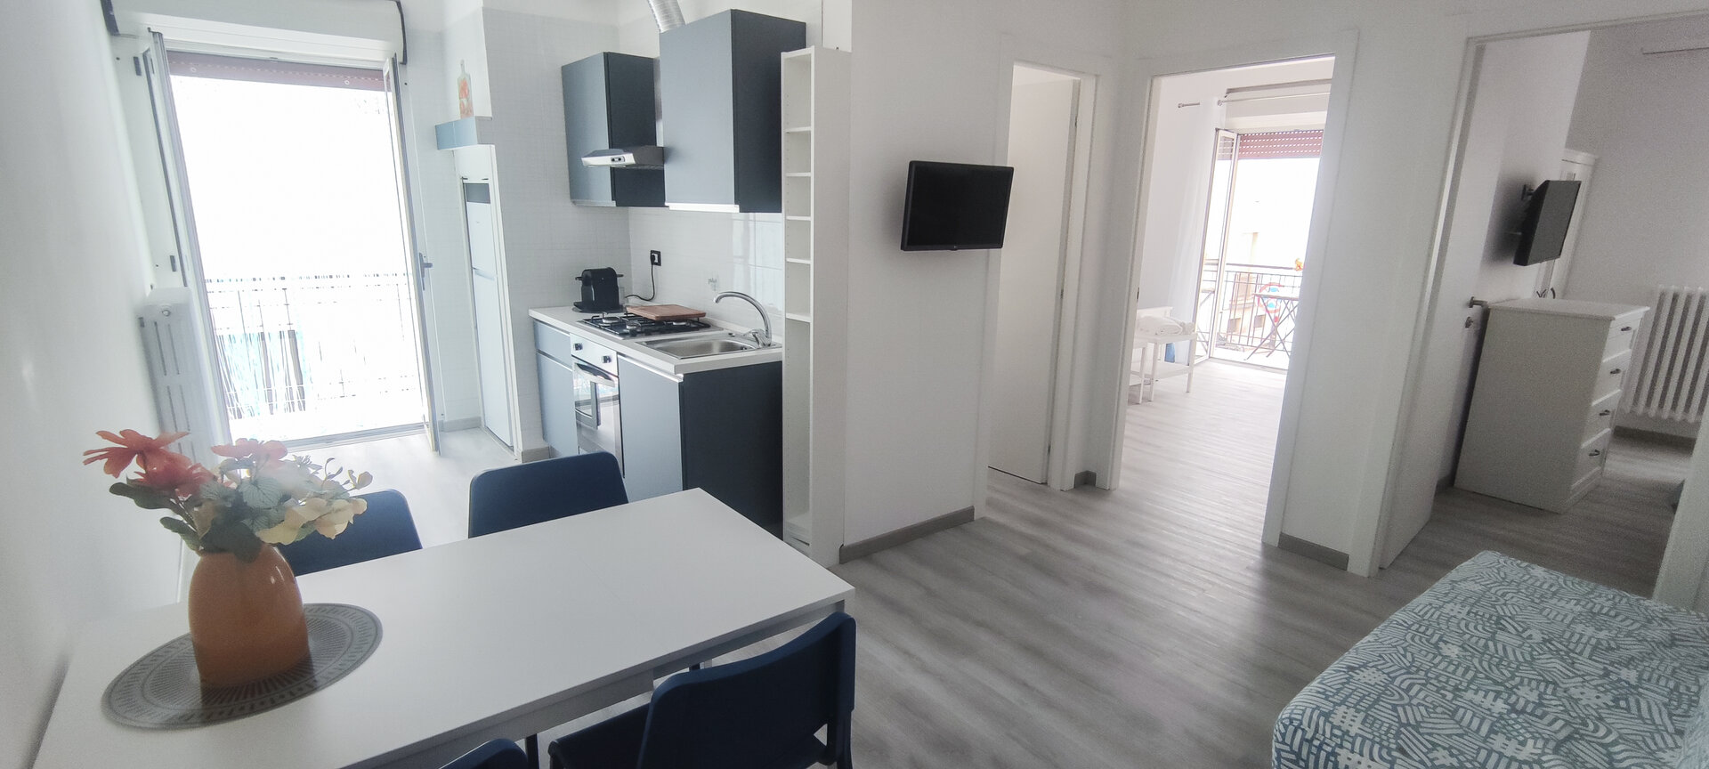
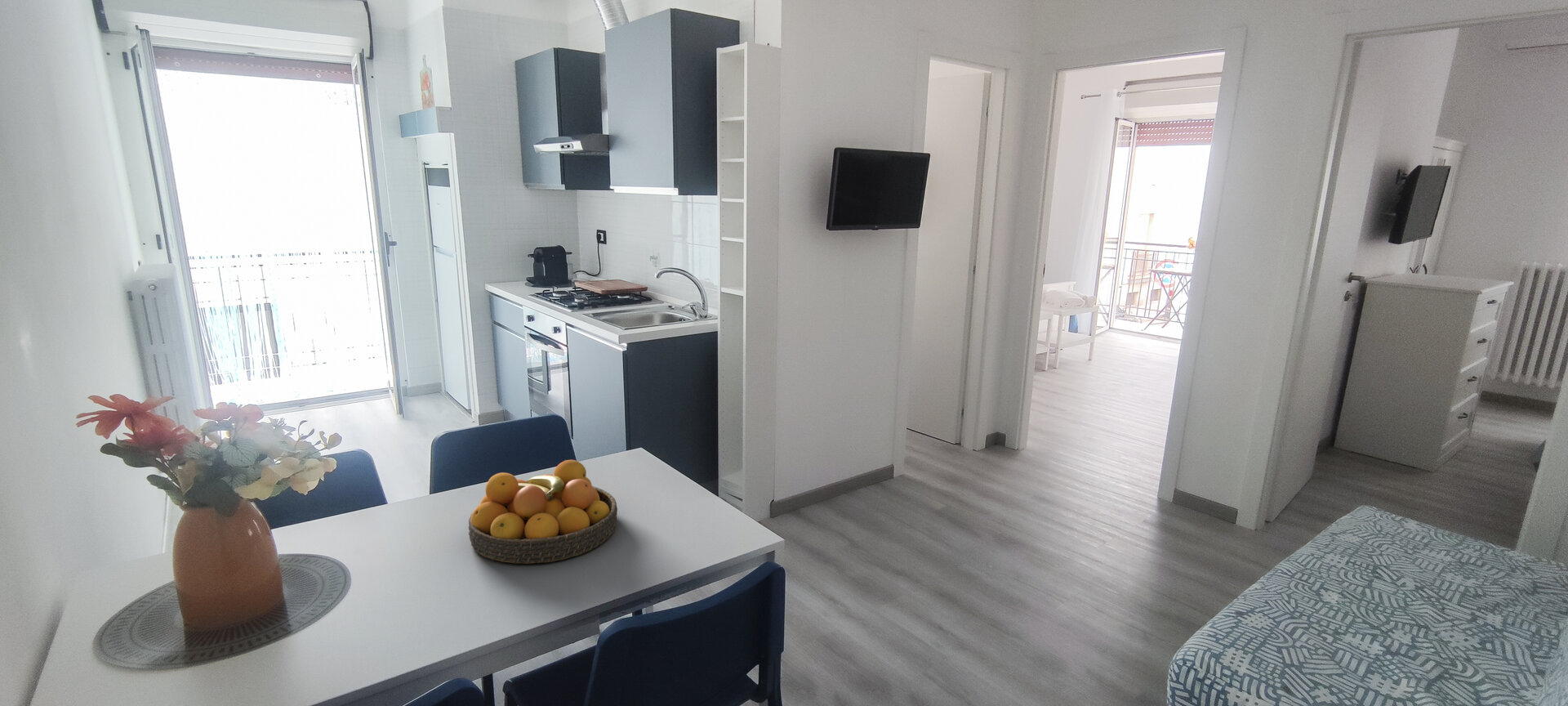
+ fruit bowl (544, 500)
